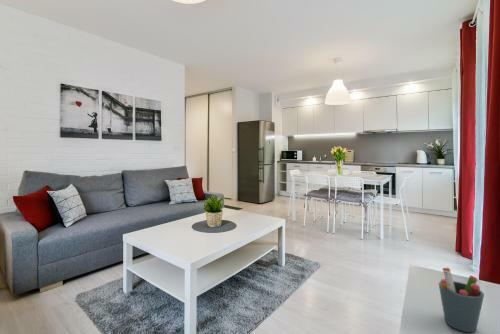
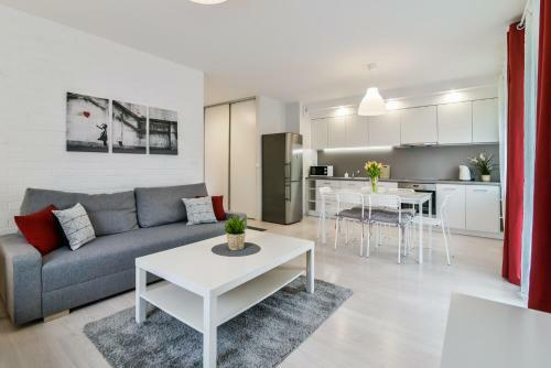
- pen holder (459, 296)
